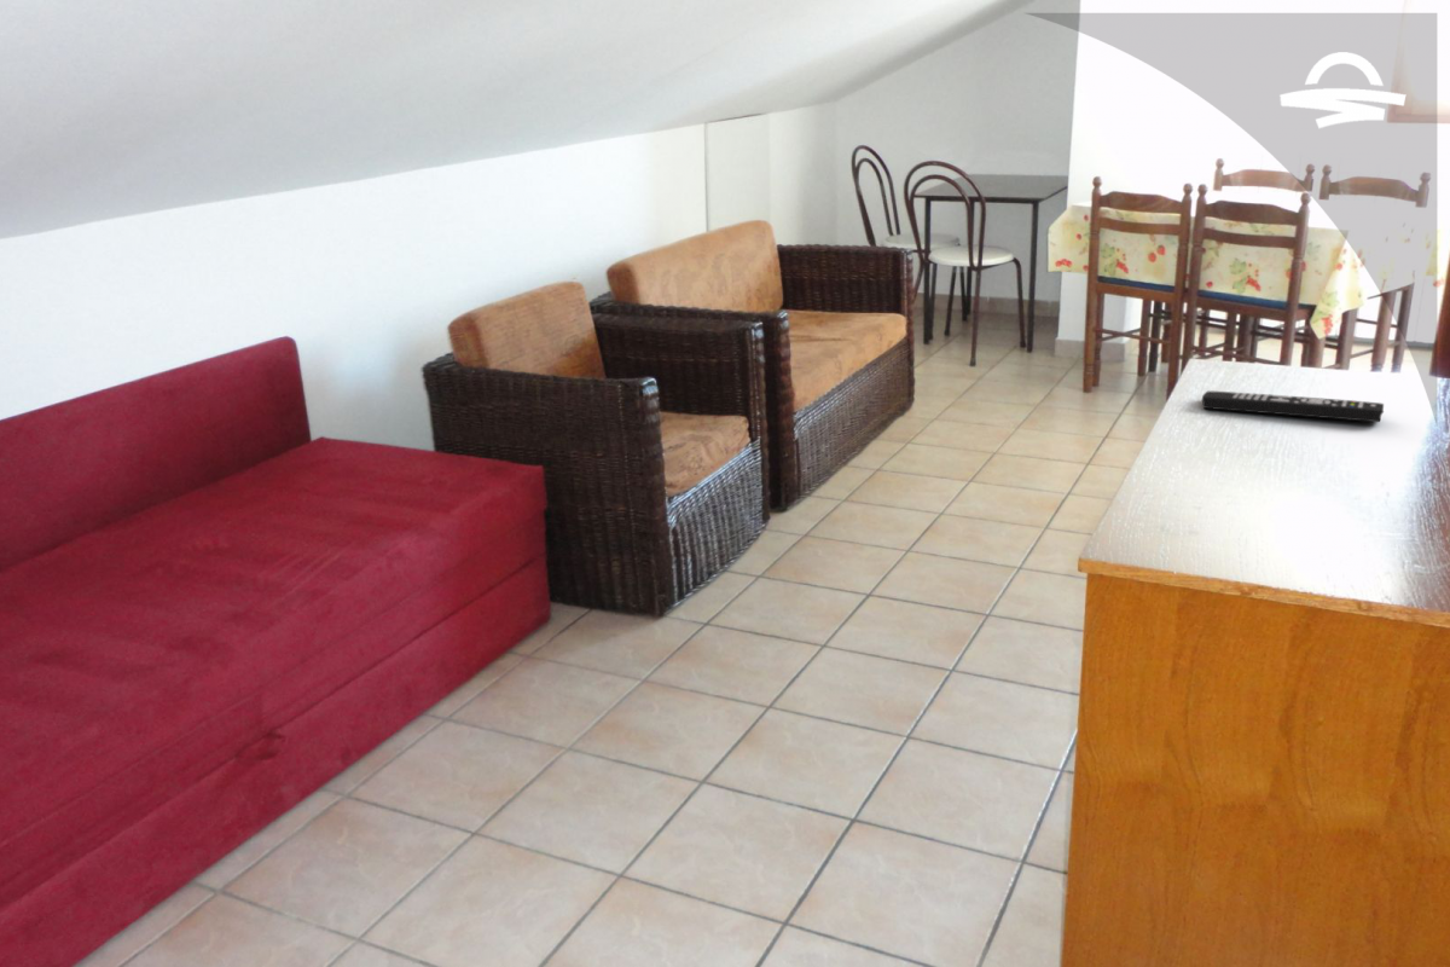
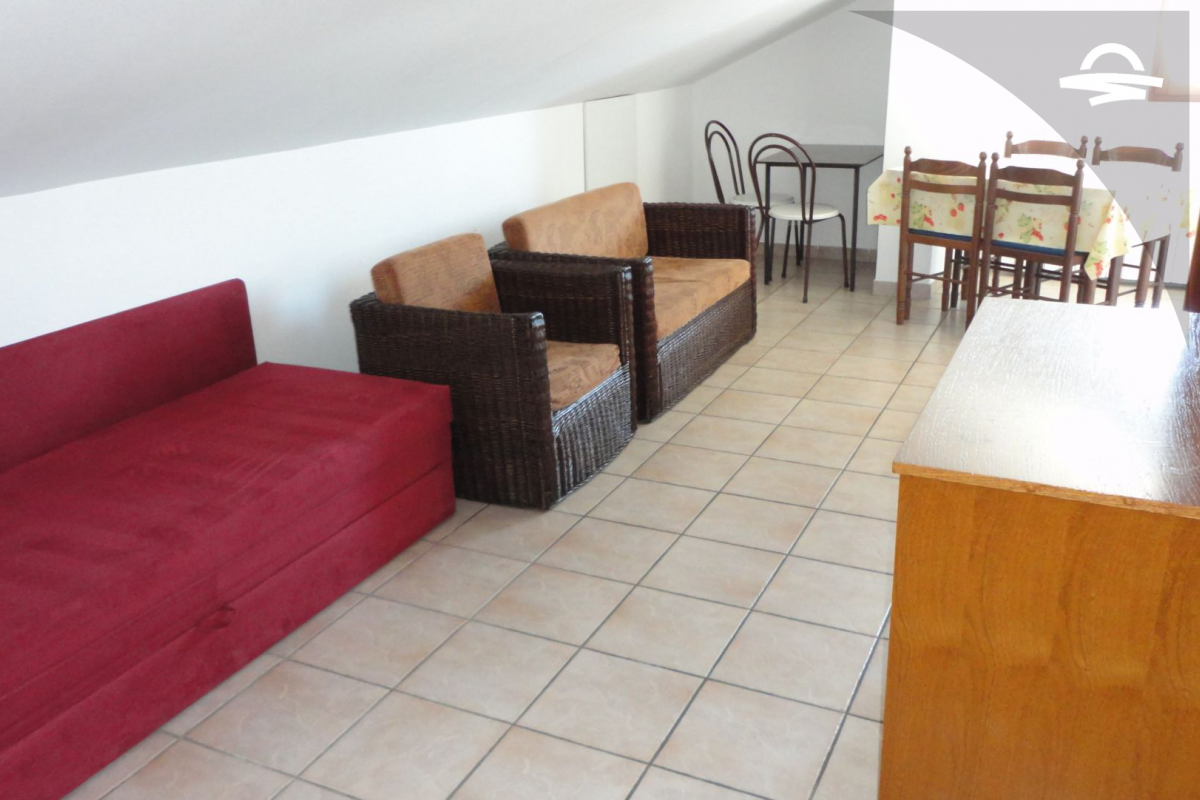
- remote control (1290, 405)
